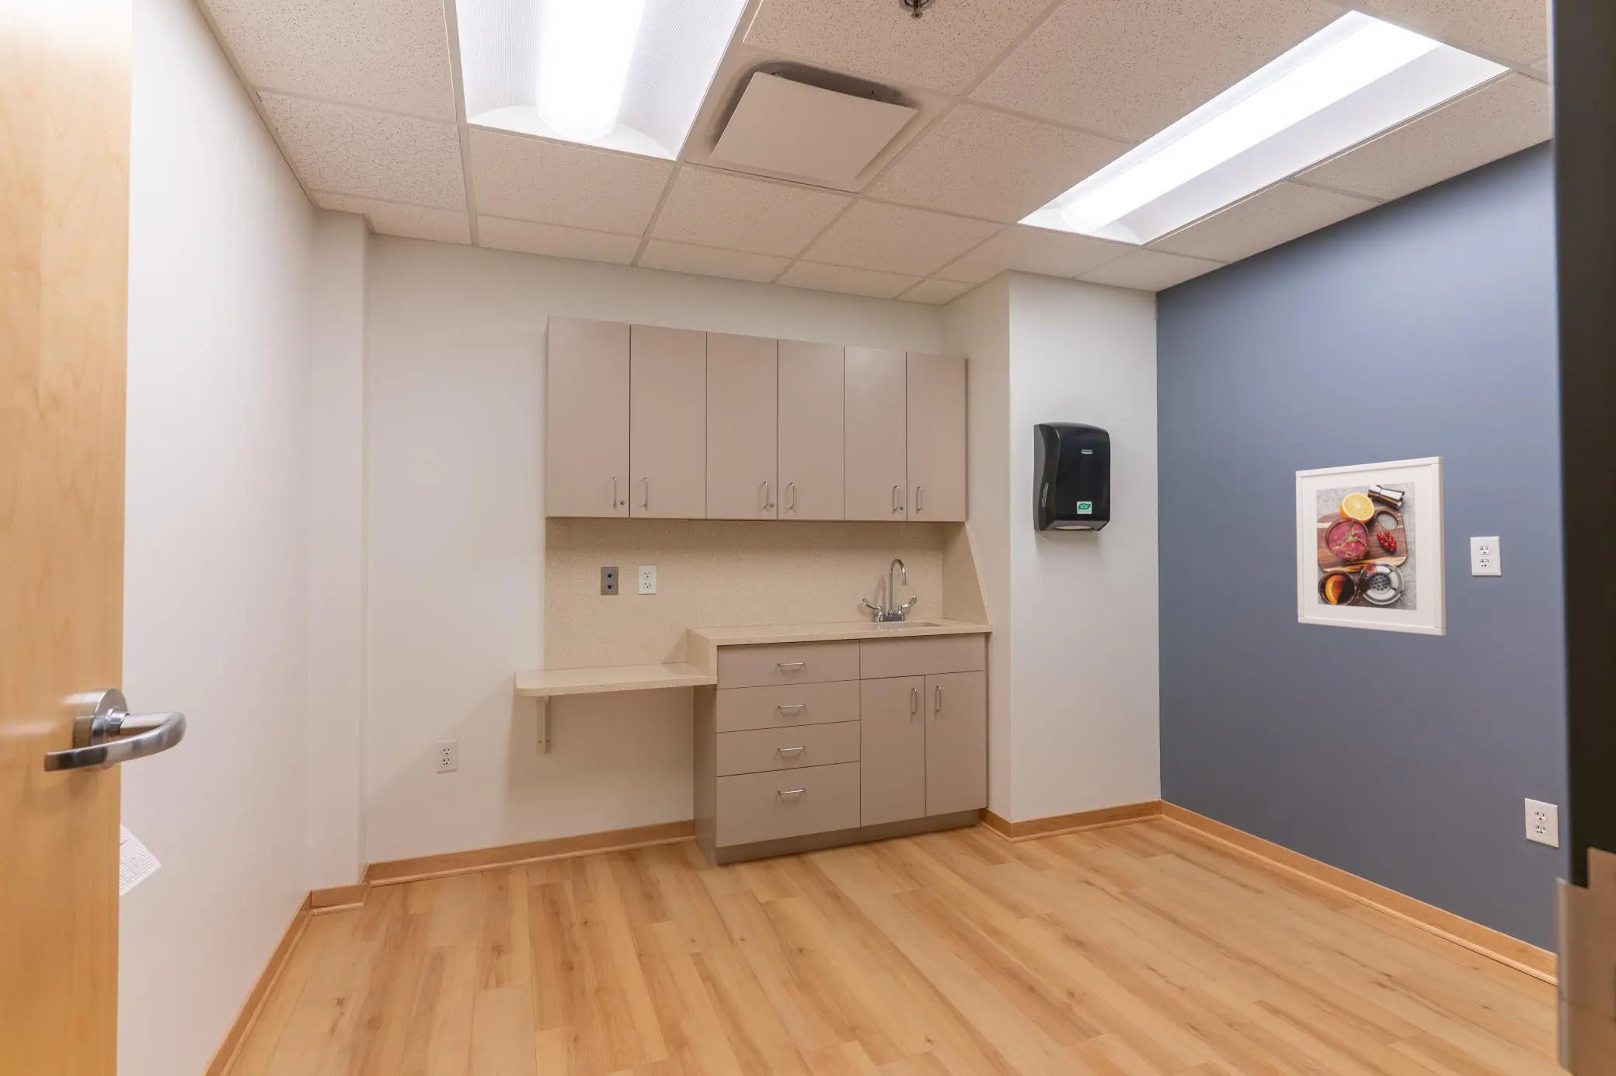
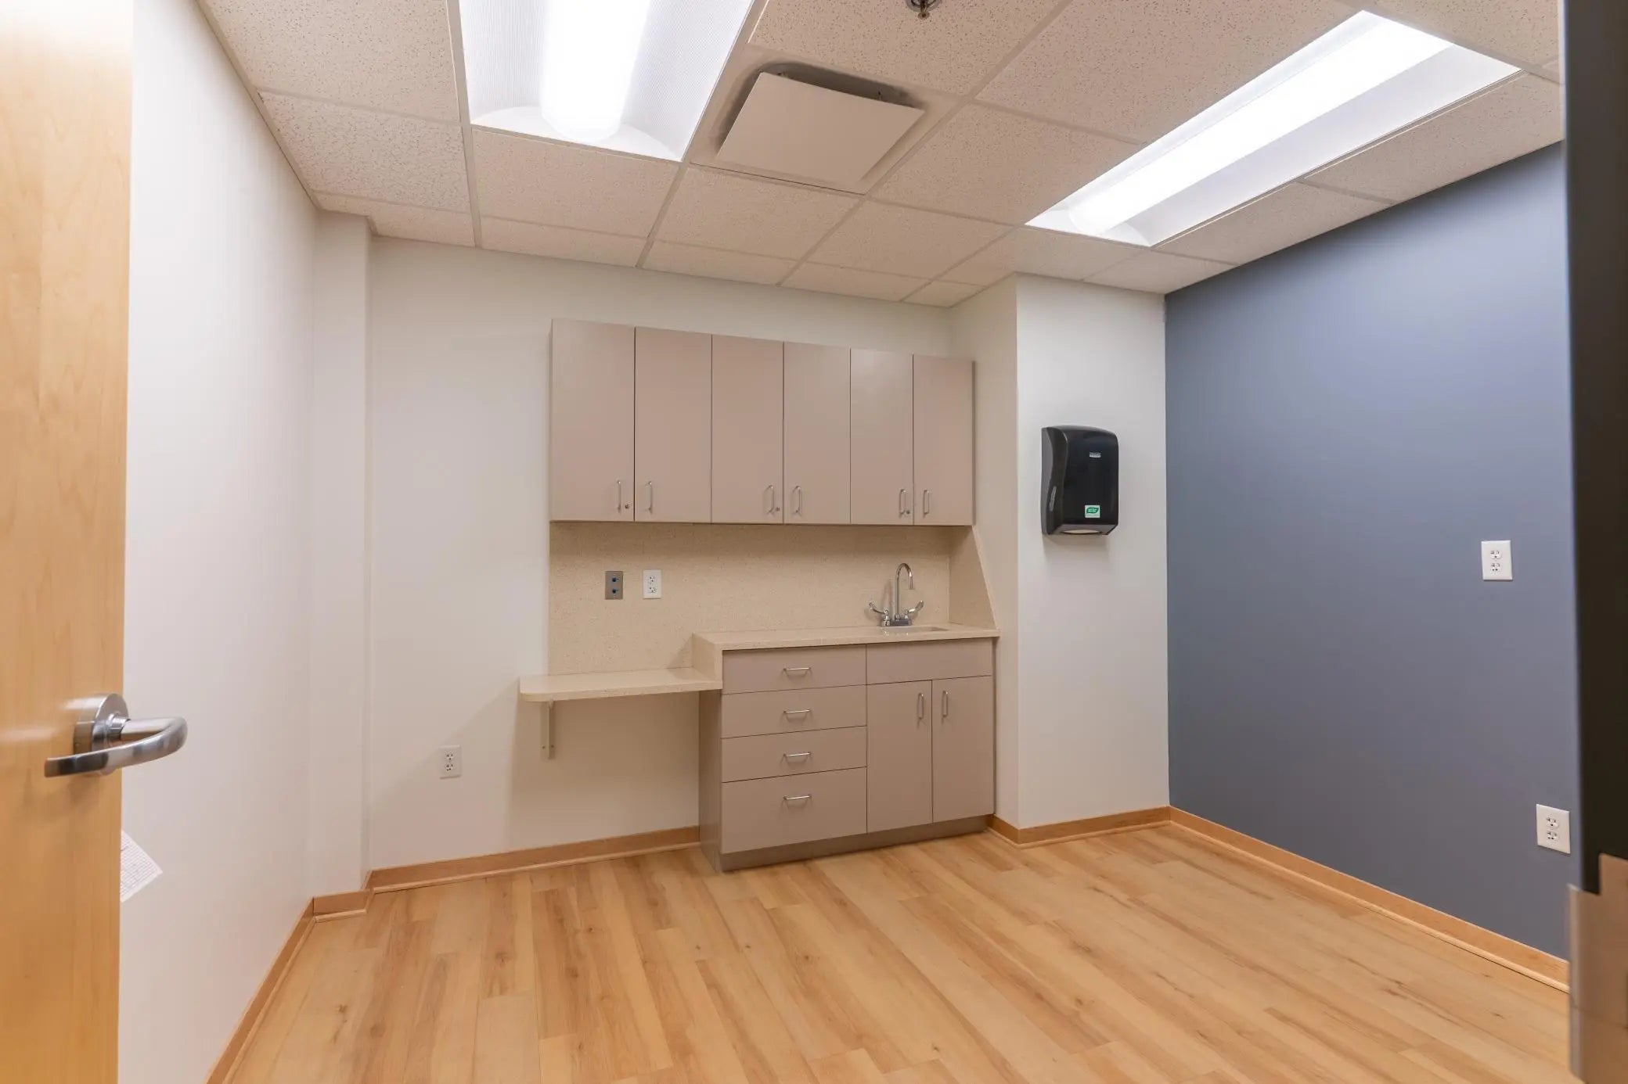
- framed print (1364, 545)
